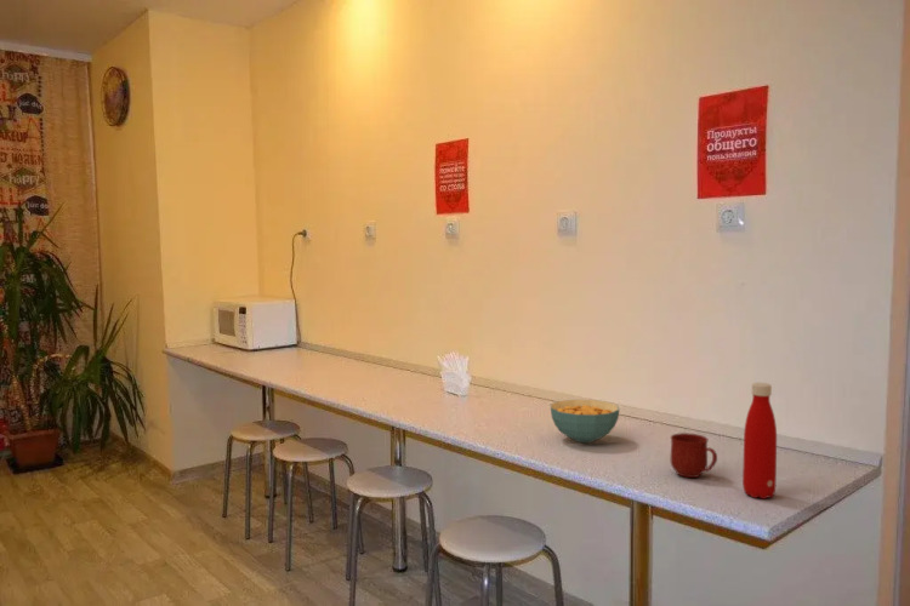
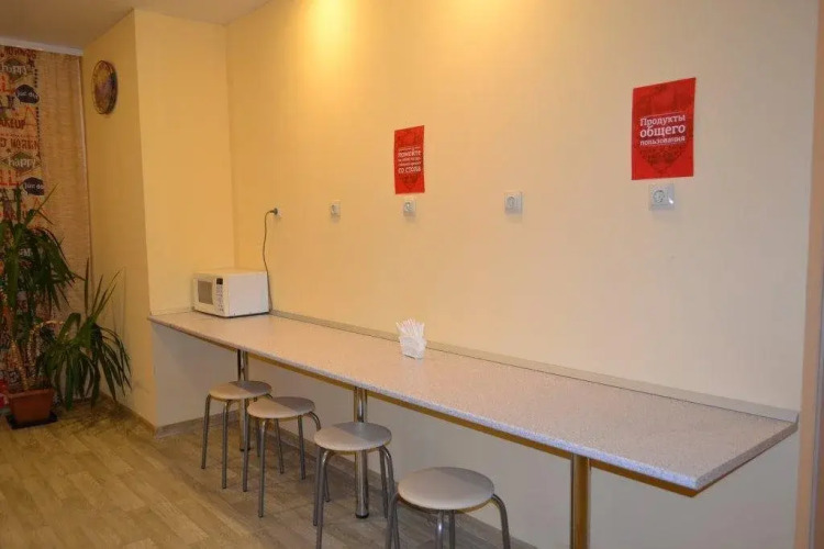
- mug (694, 457)
- cereal bowl (584, 423)
- bottle (760, 439)
